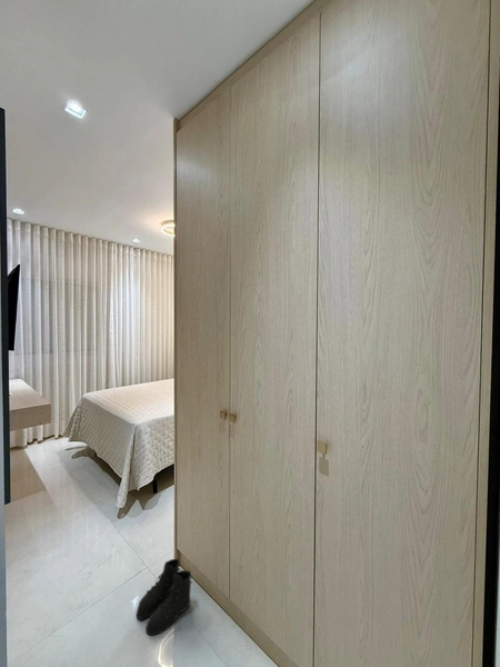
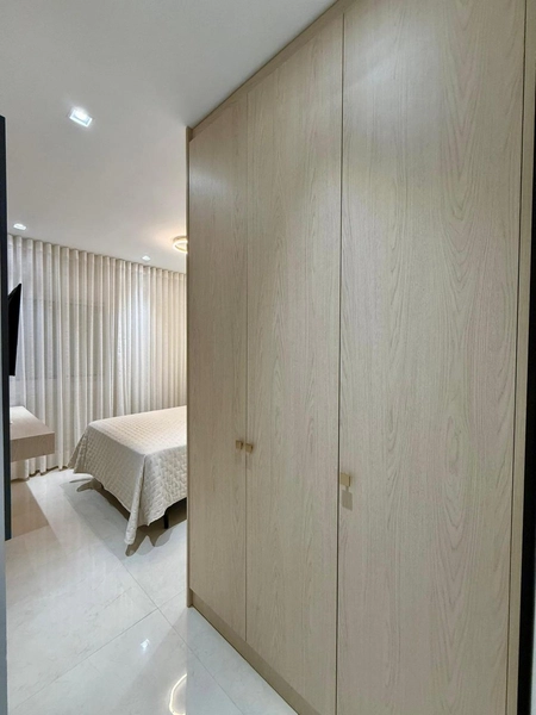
- boots (164, 590)
